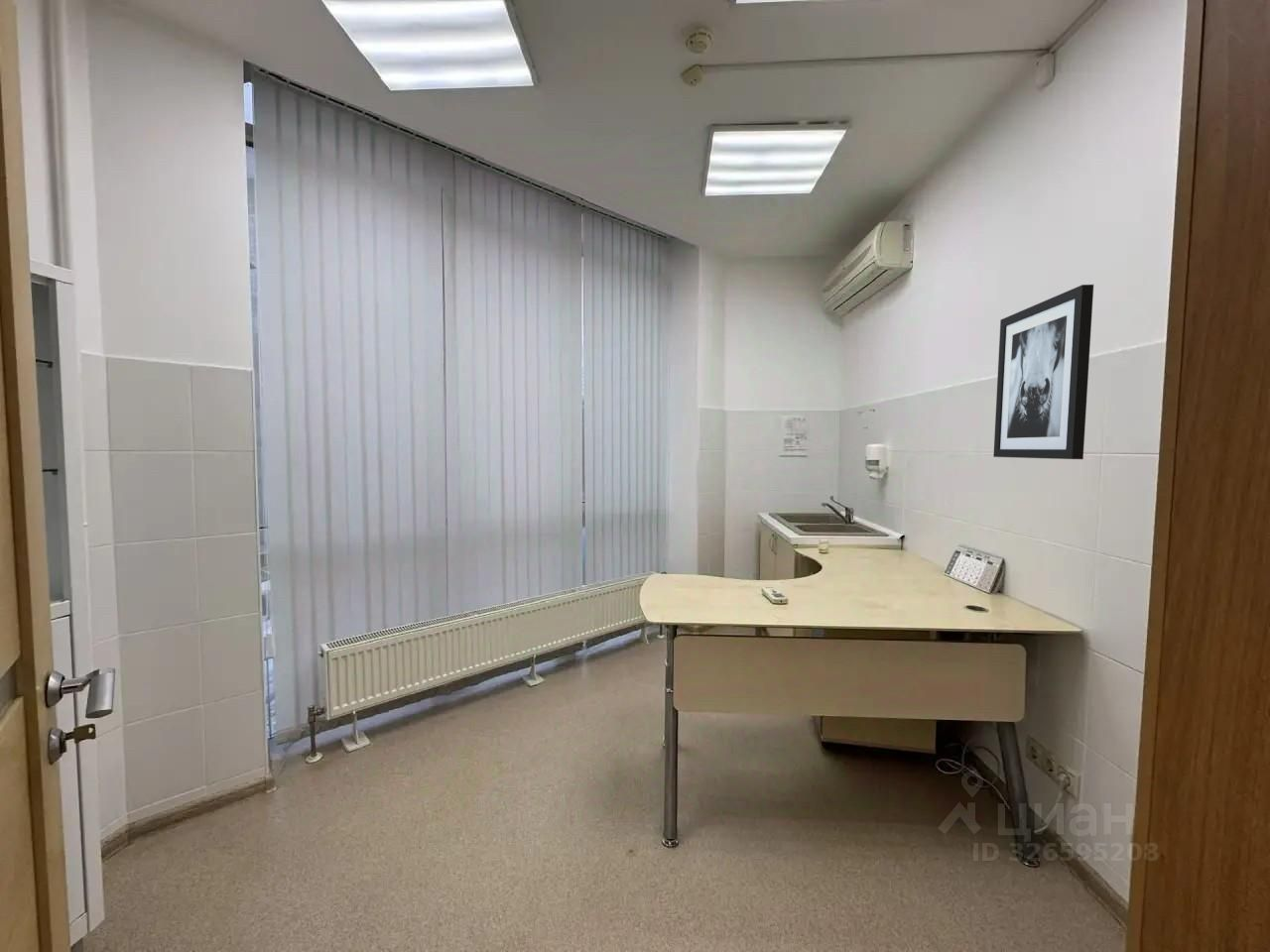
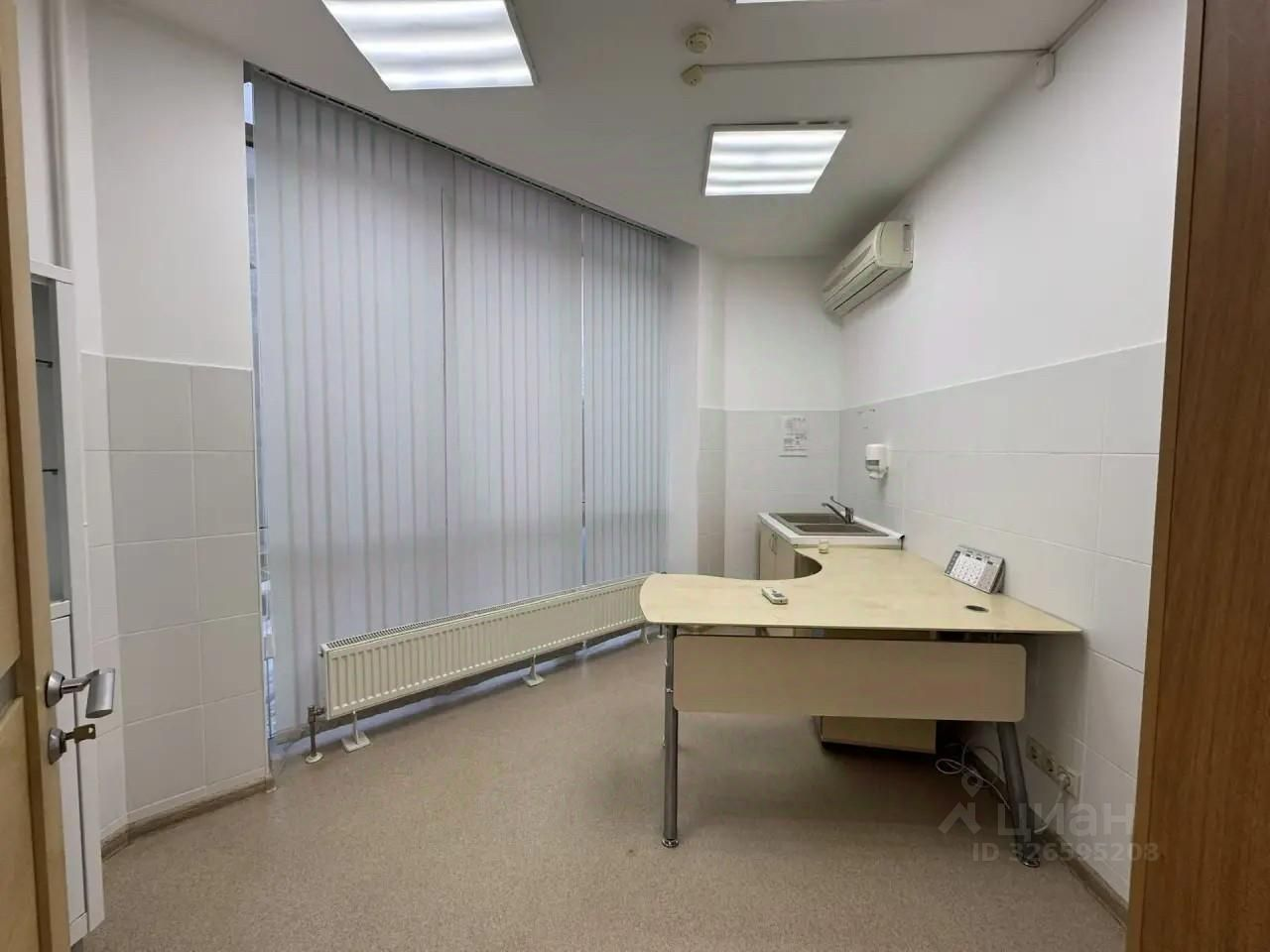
- wall art (1037, 381)
